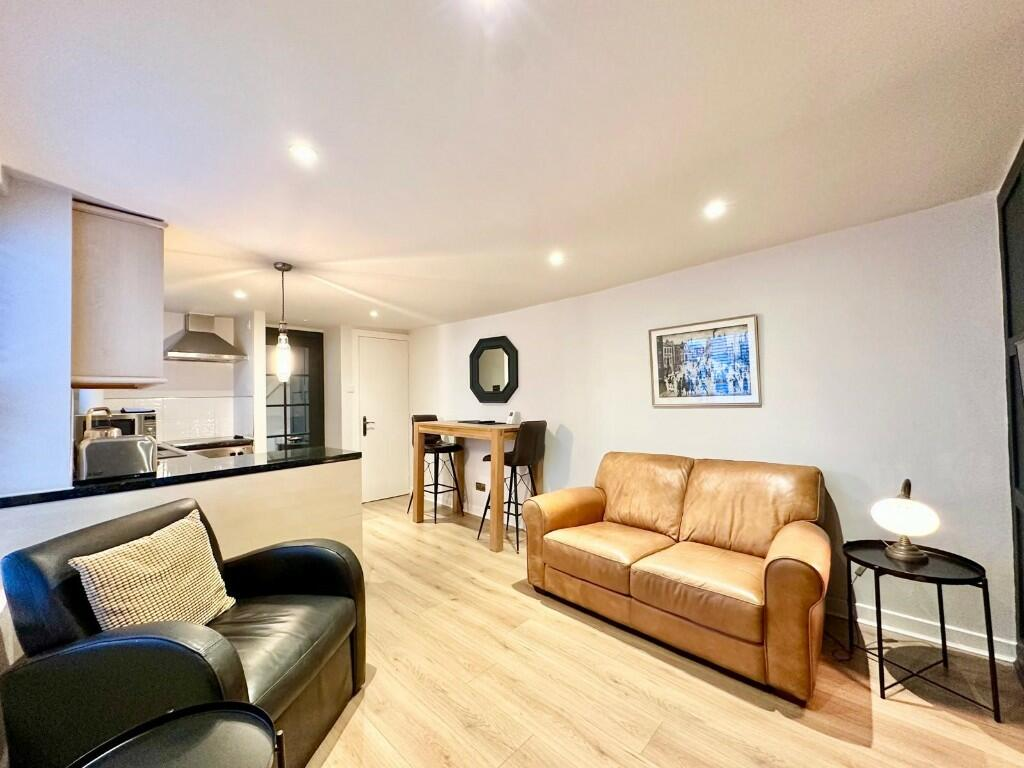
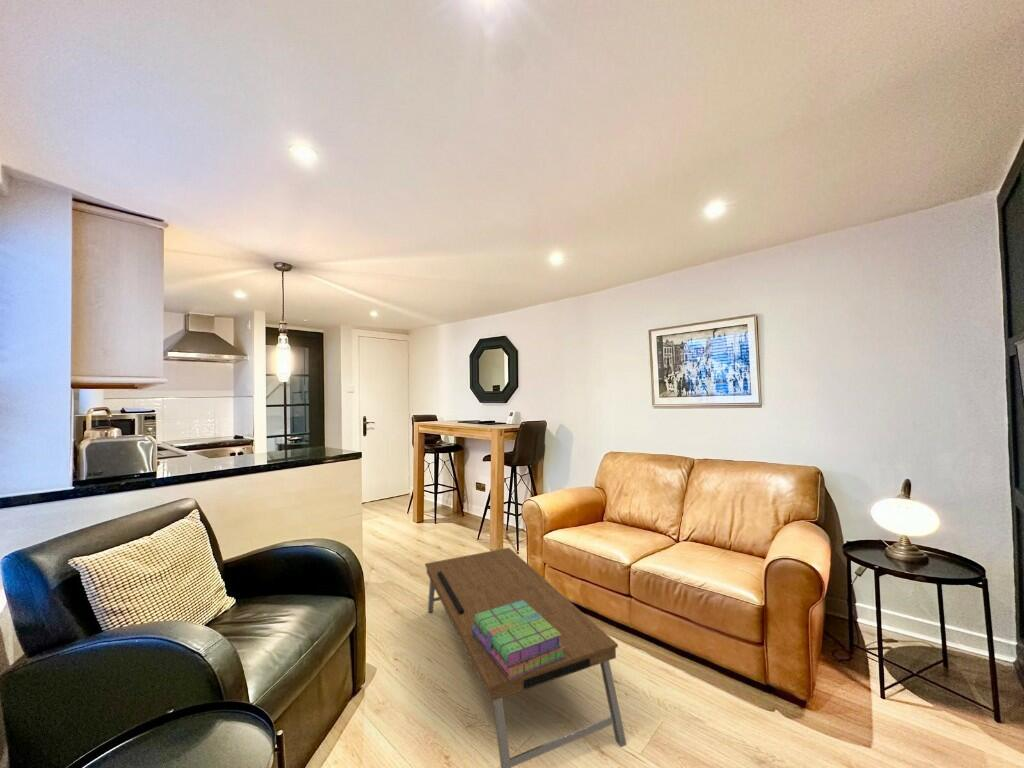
+ coffee table (497, 607)
+ stack of books (516, 629)
